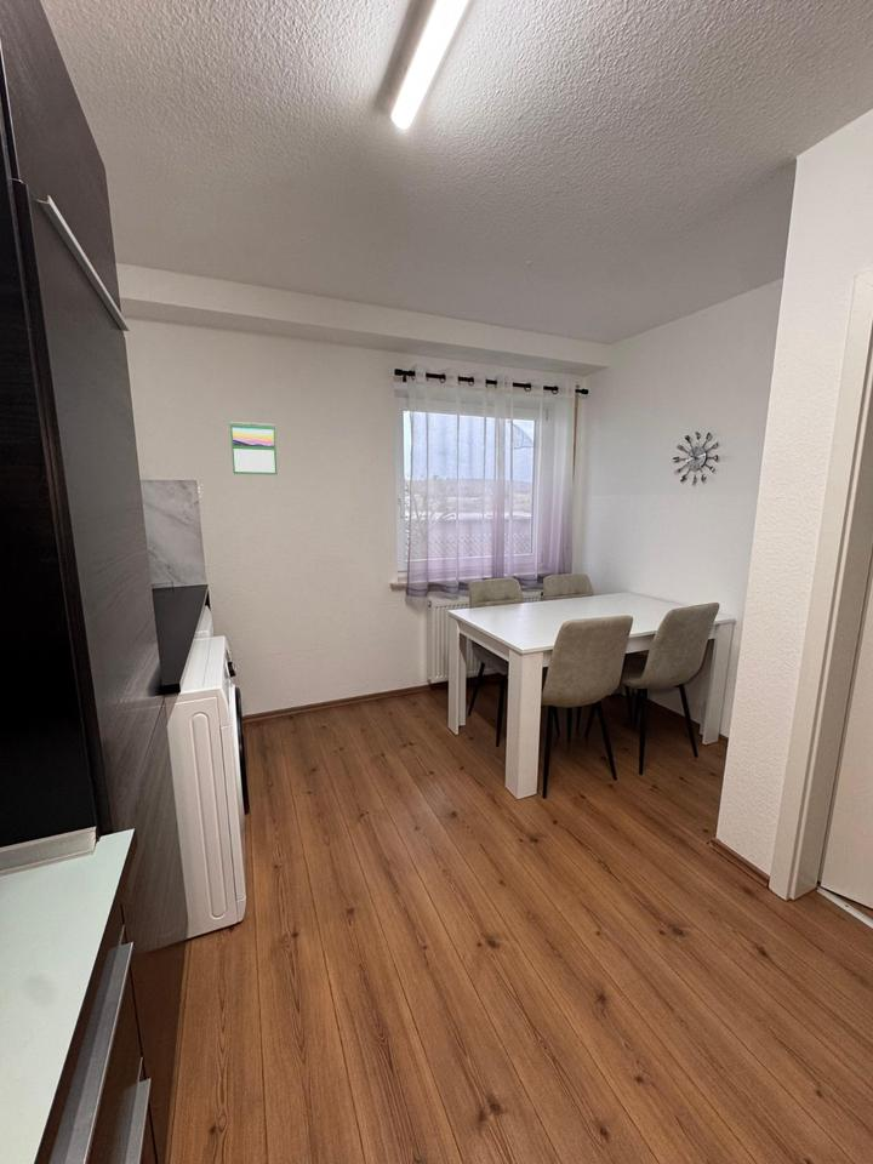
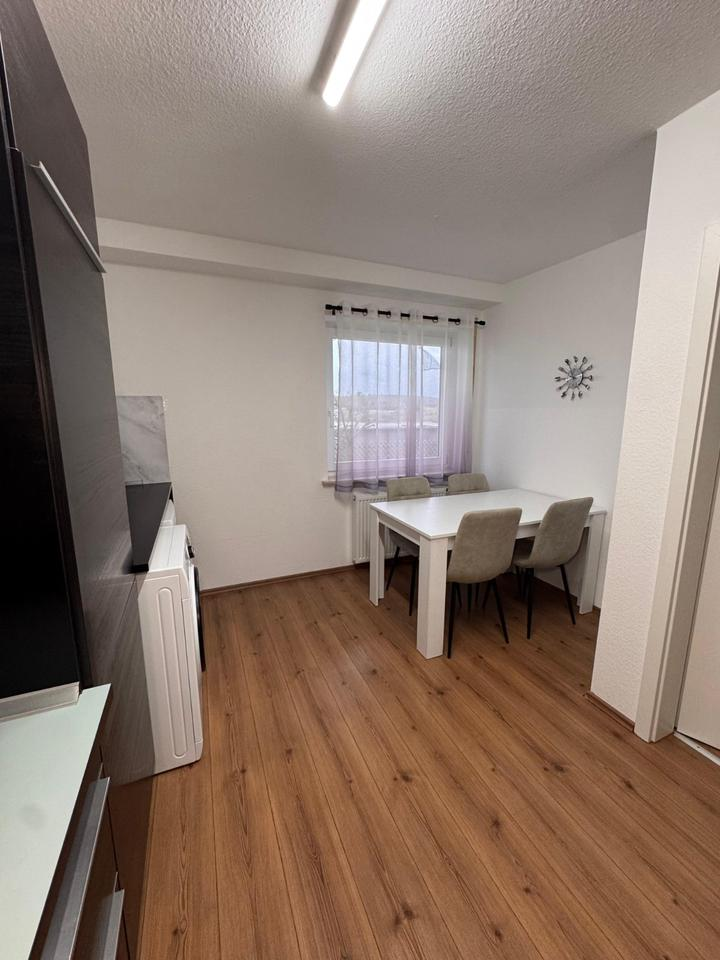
- calendar (253, 447)
